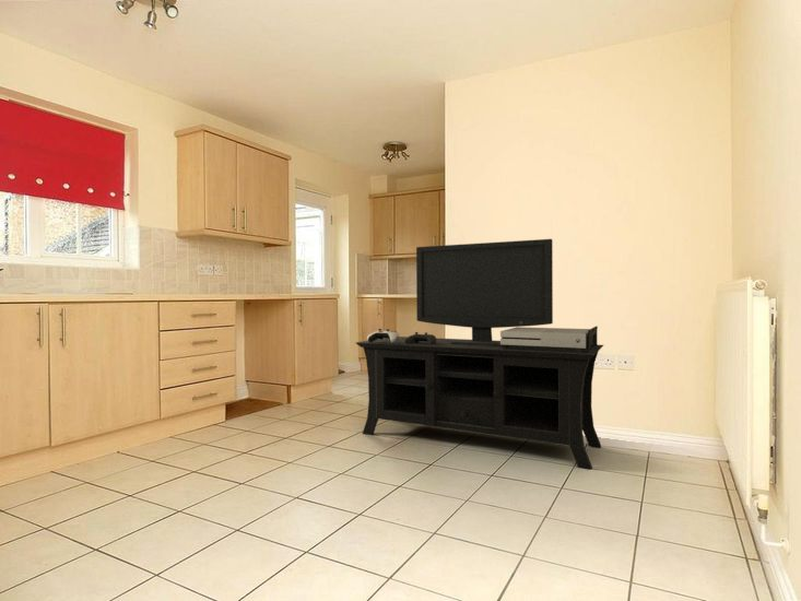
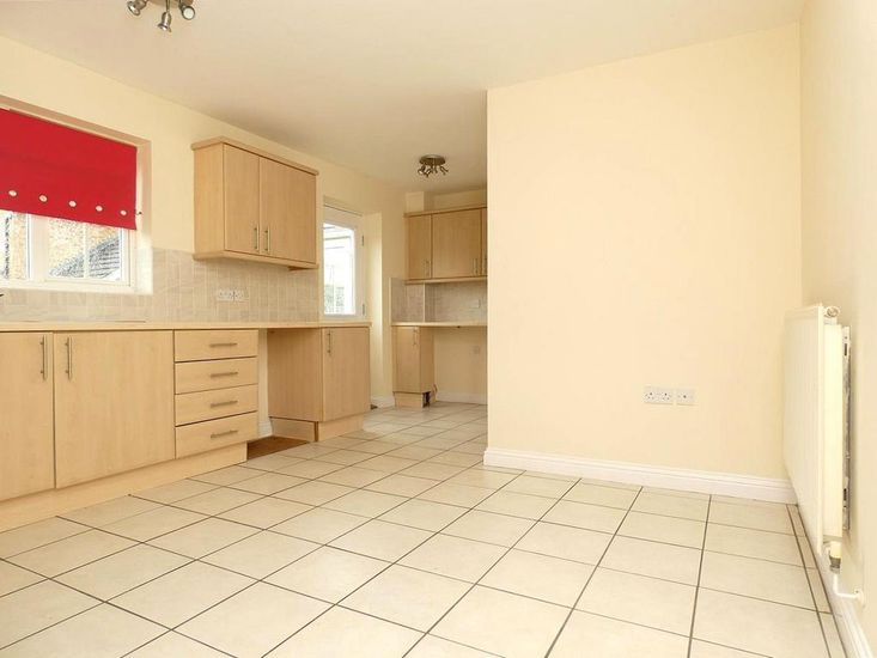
- media console (474, 342)
